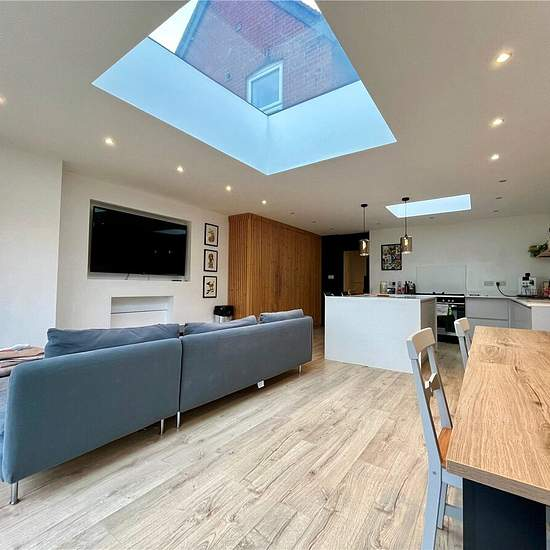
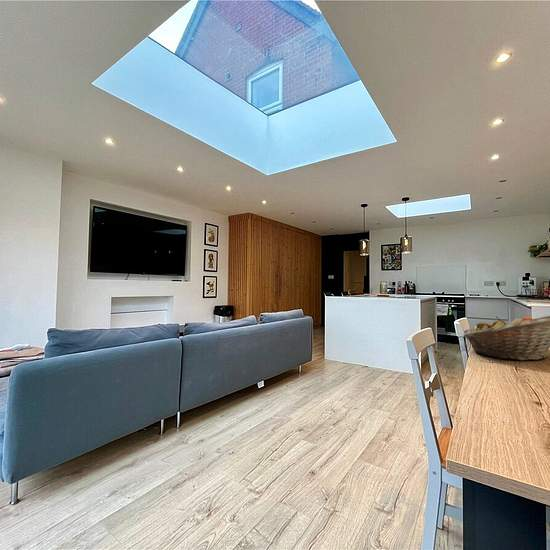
+ fruit basket (513, 333)
